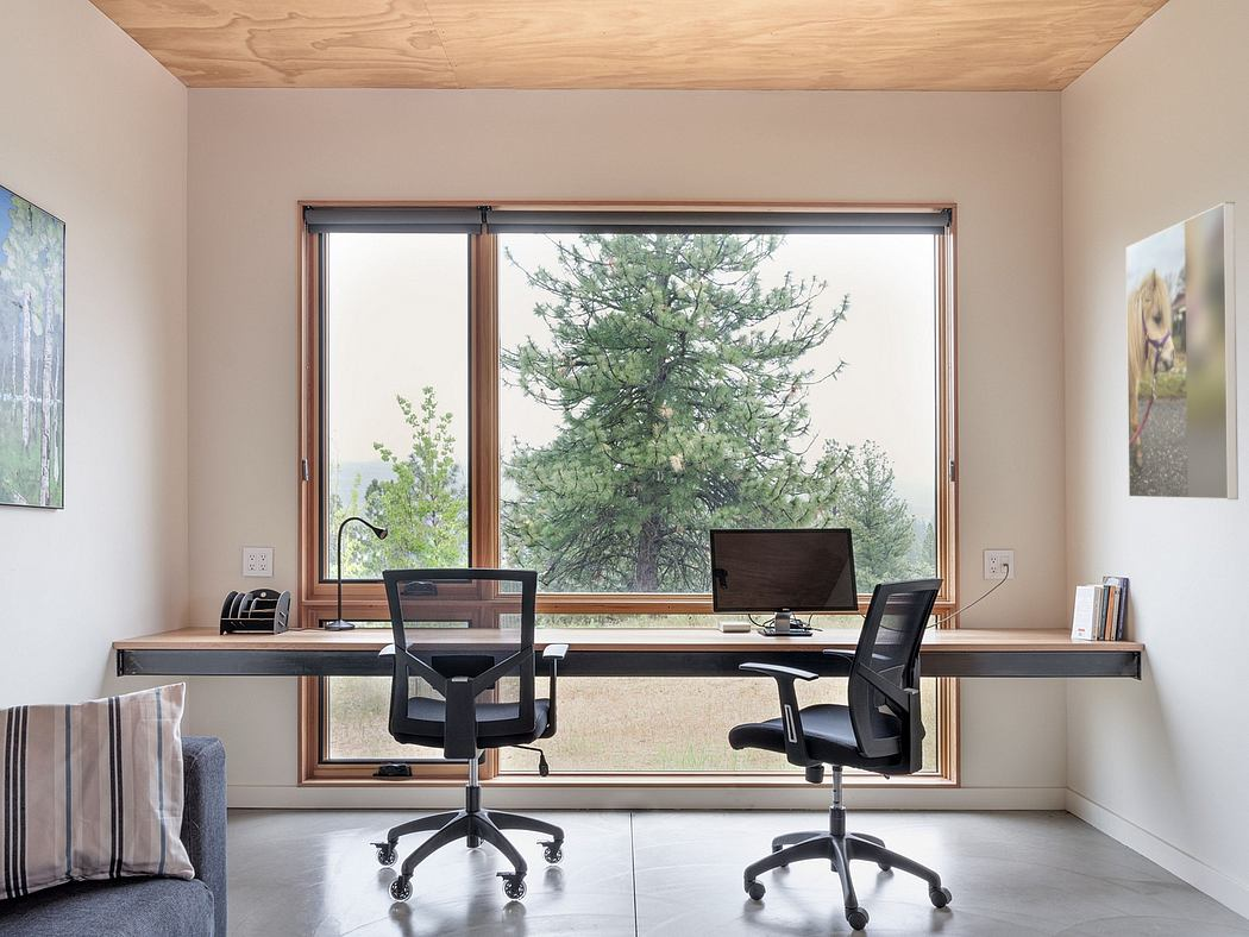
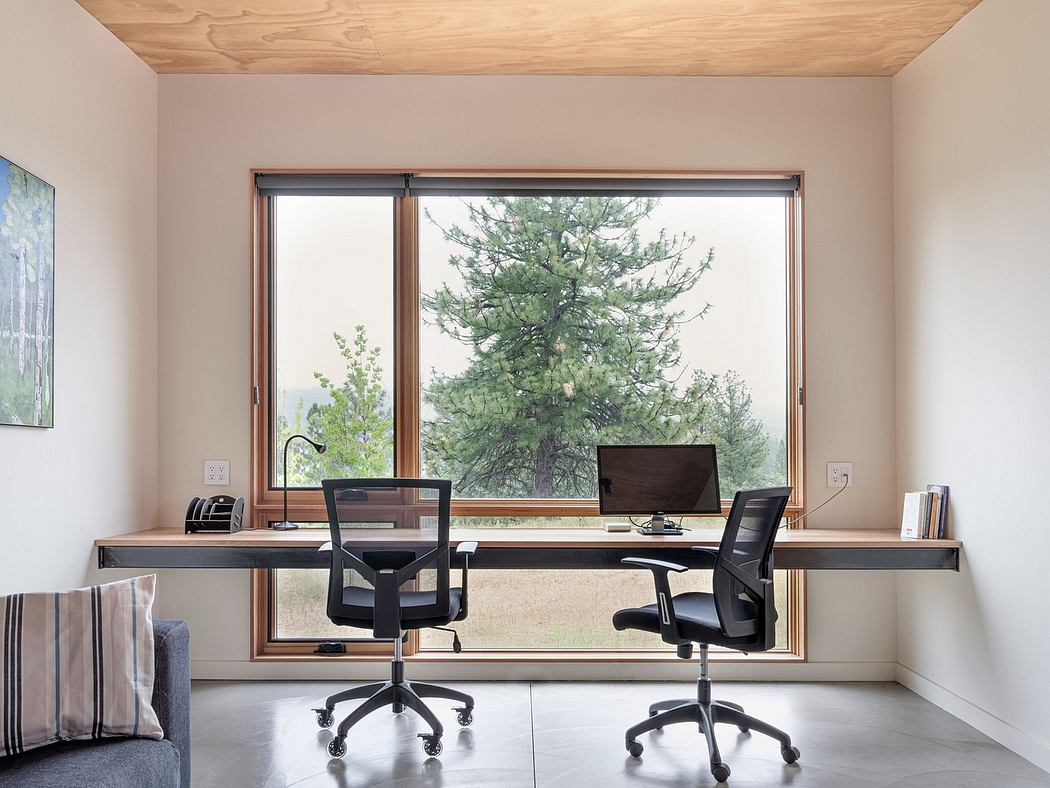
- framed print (1176, 361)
